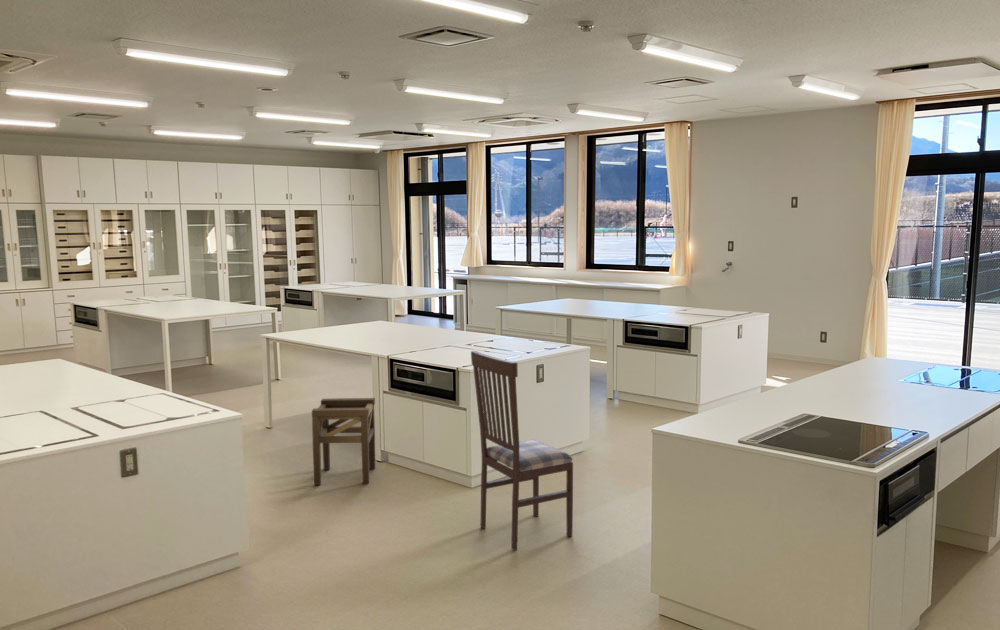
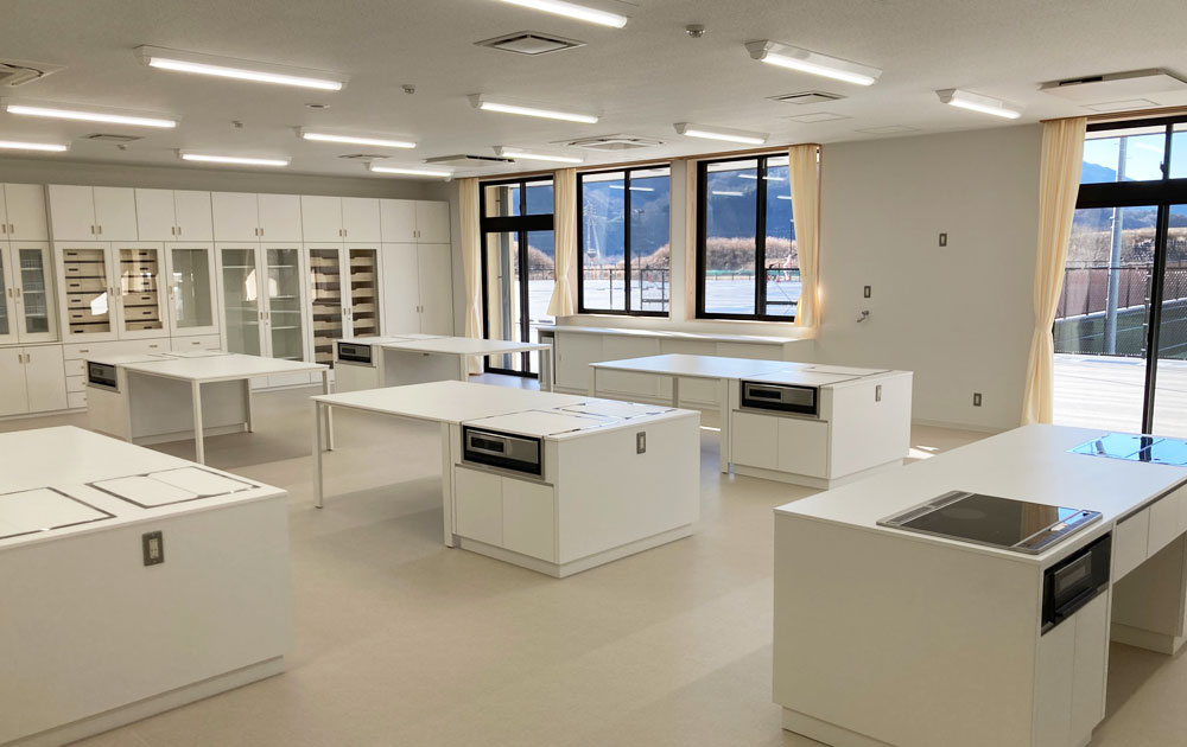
- stool (345, 440)
- dining chair (522, 444)
